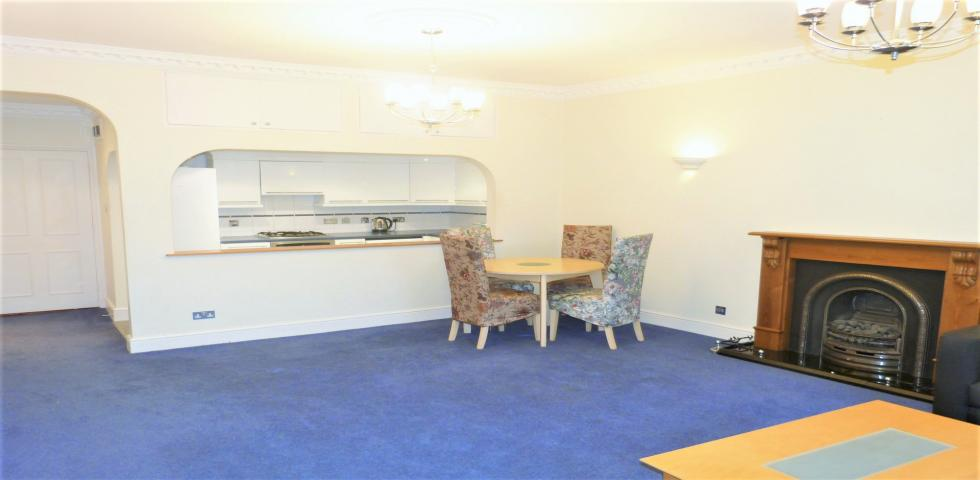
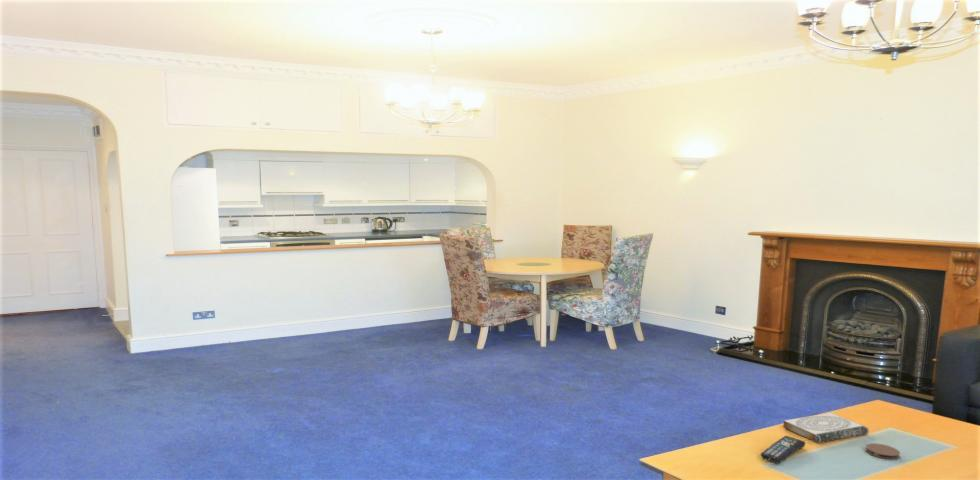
+ book (825, 427)
+ coaster (882, 451)
+ remote control (783, 448)
